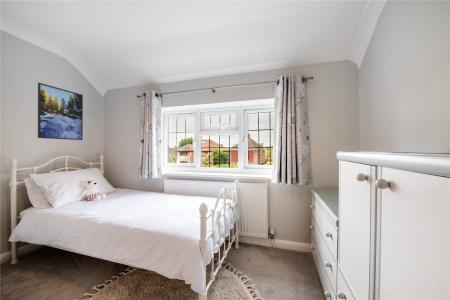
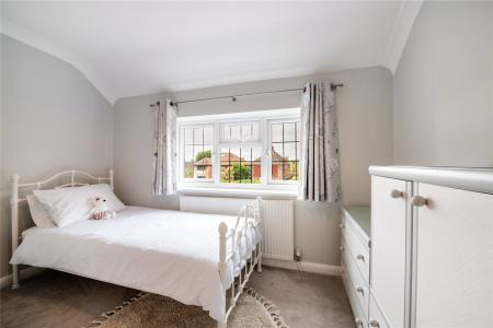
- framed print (62, 114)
